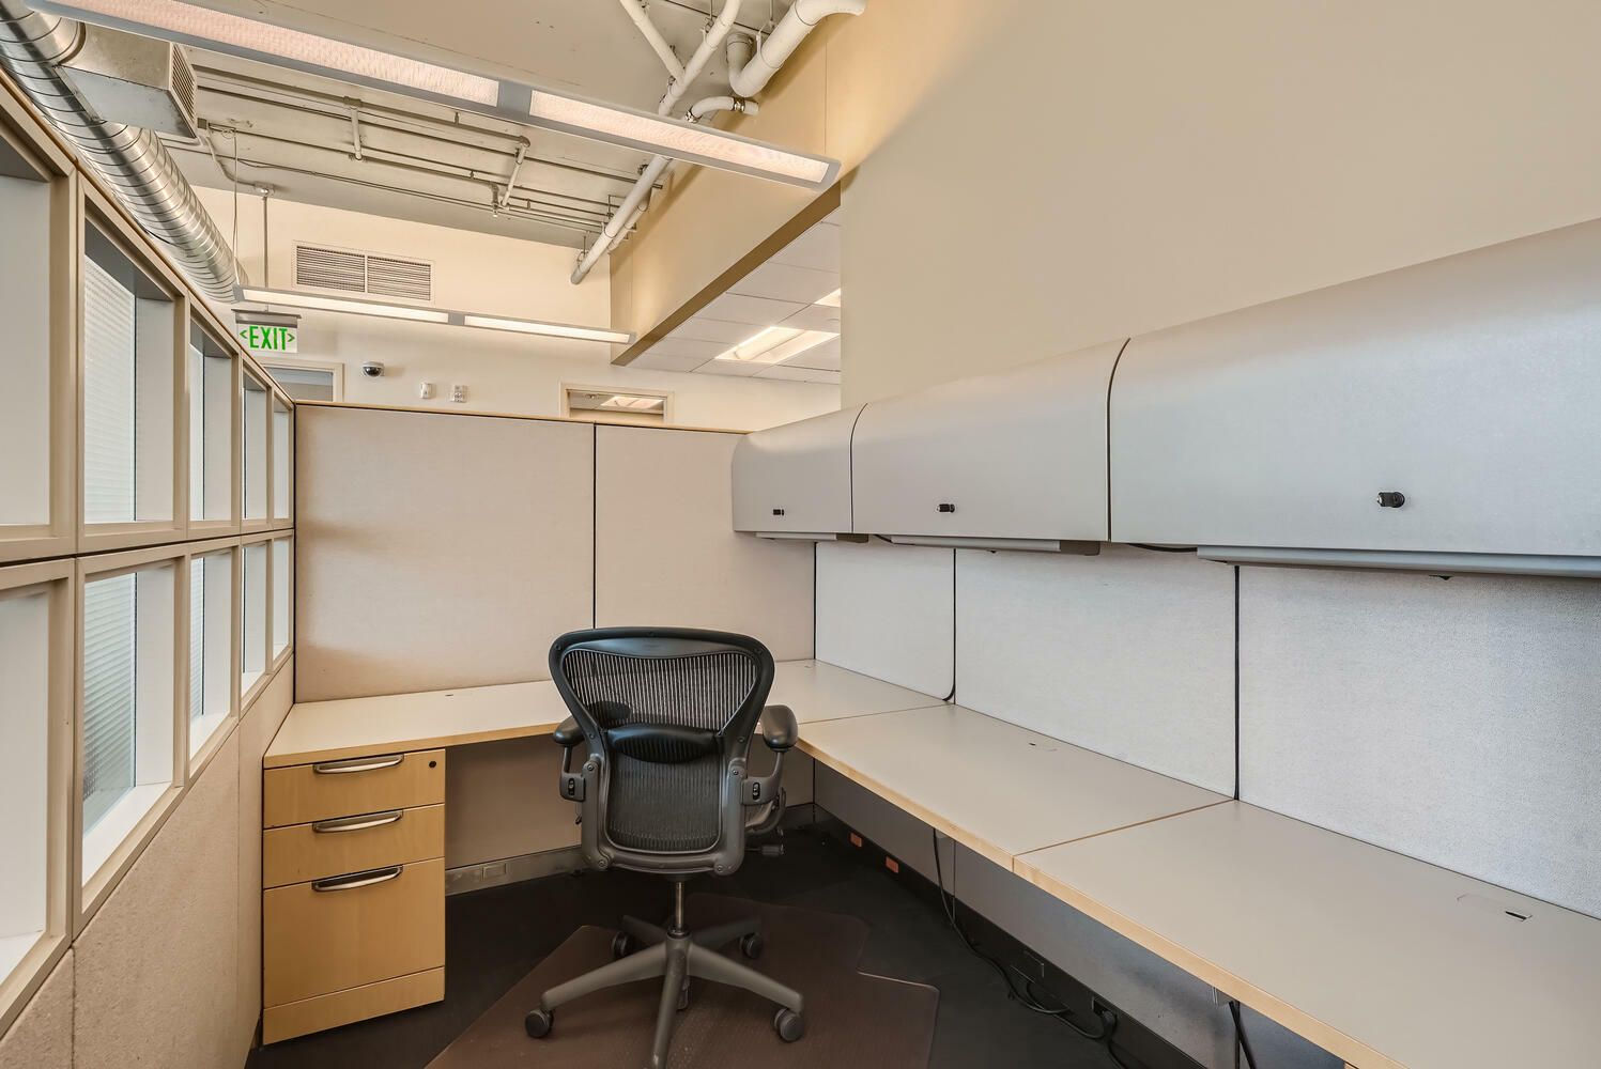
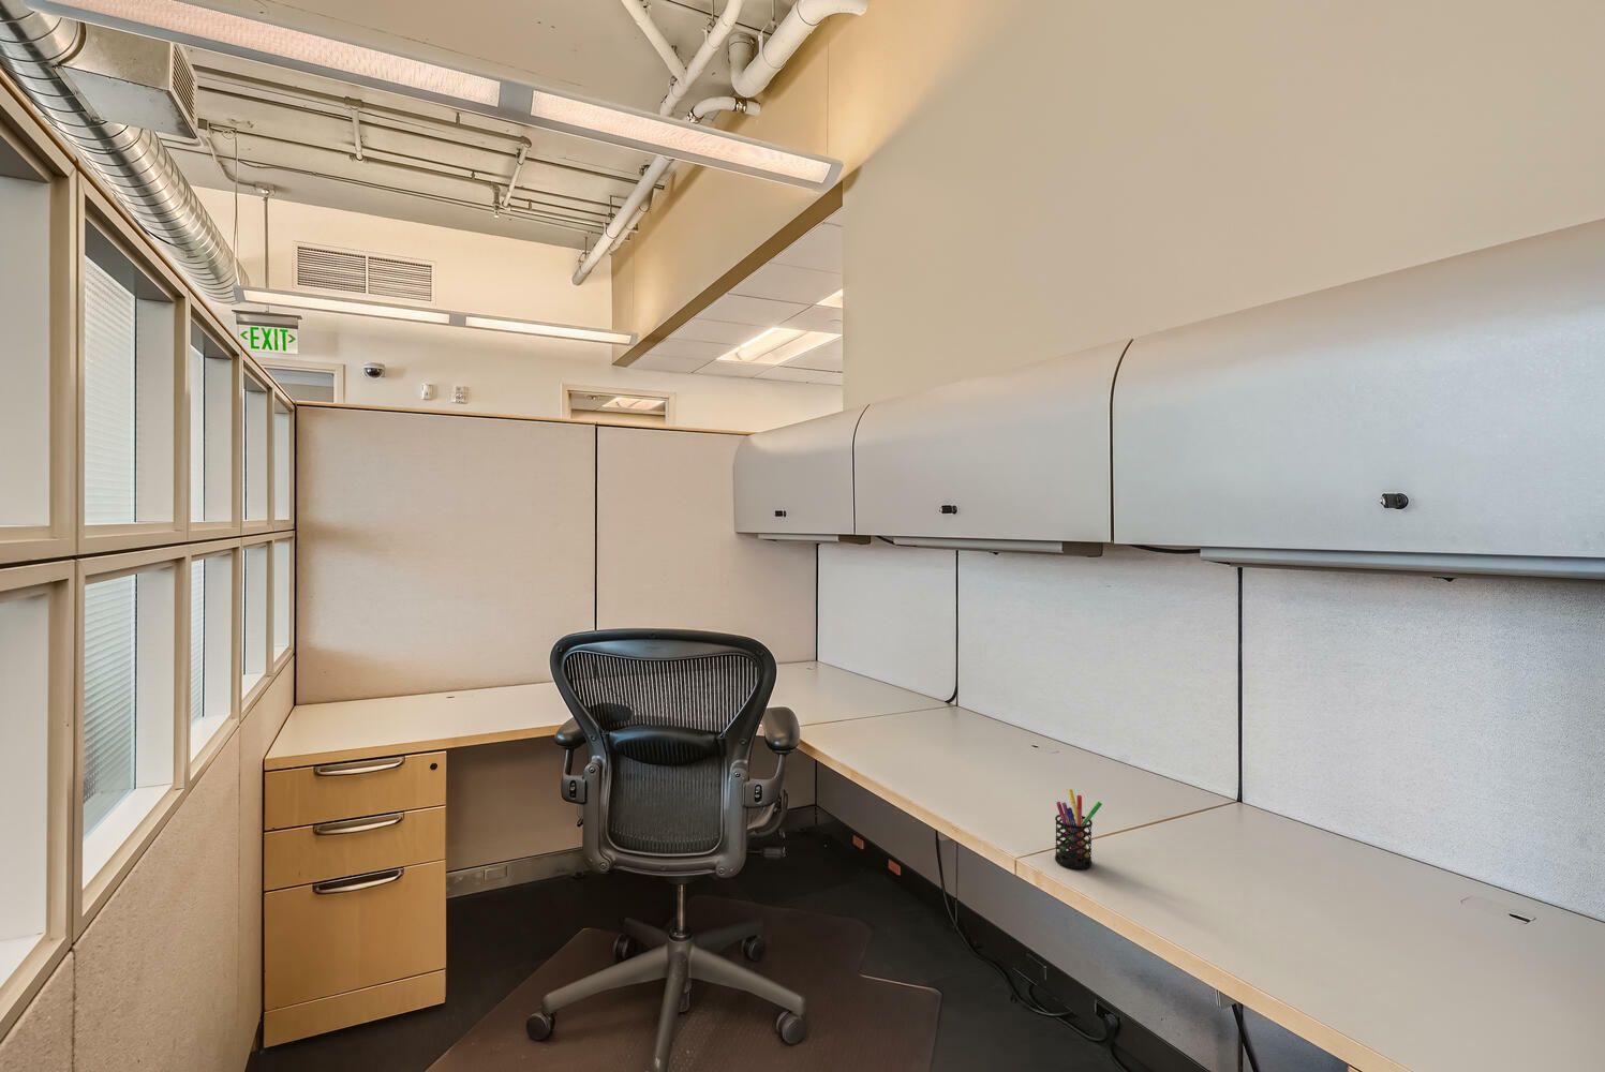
+ pen holder (1078, 826)
